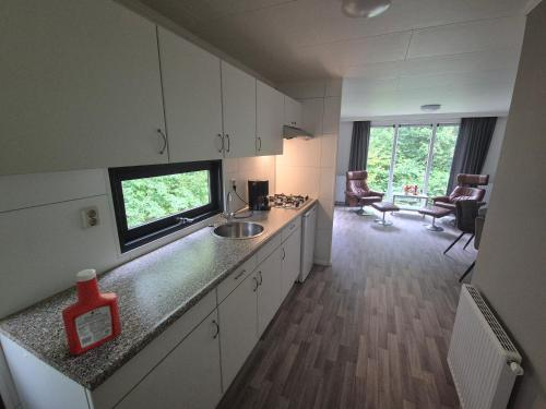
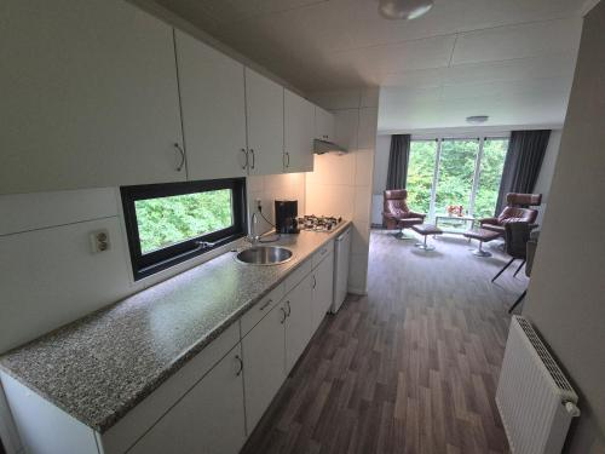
- soap bottle (91, 306)
